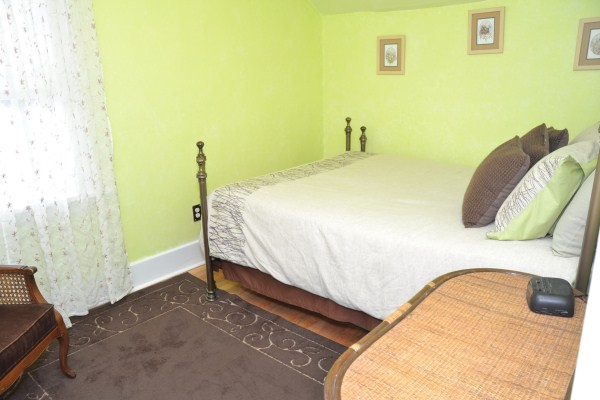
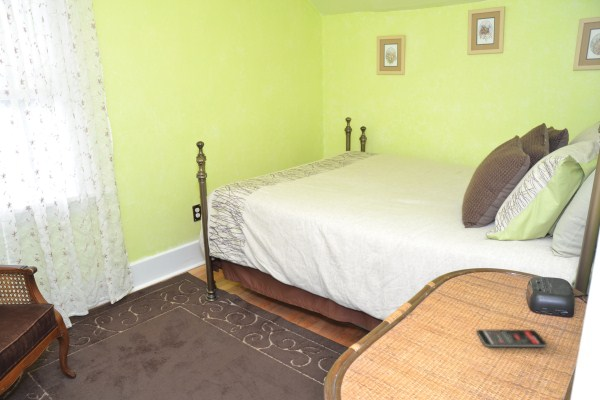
+ smartphone (510, 338)
